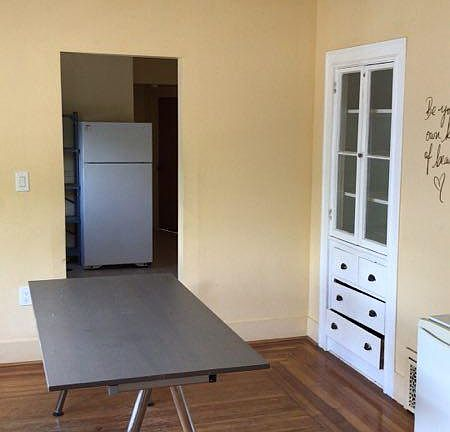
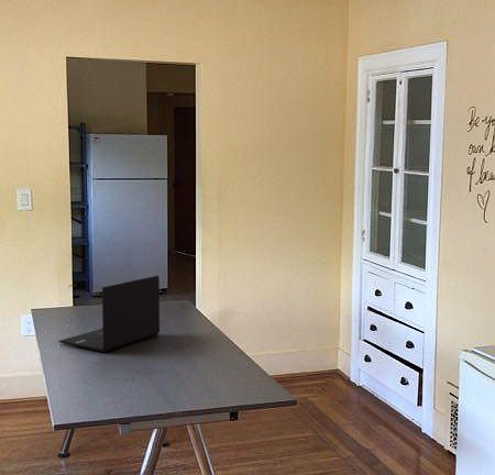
+ laptop (110, 308)
